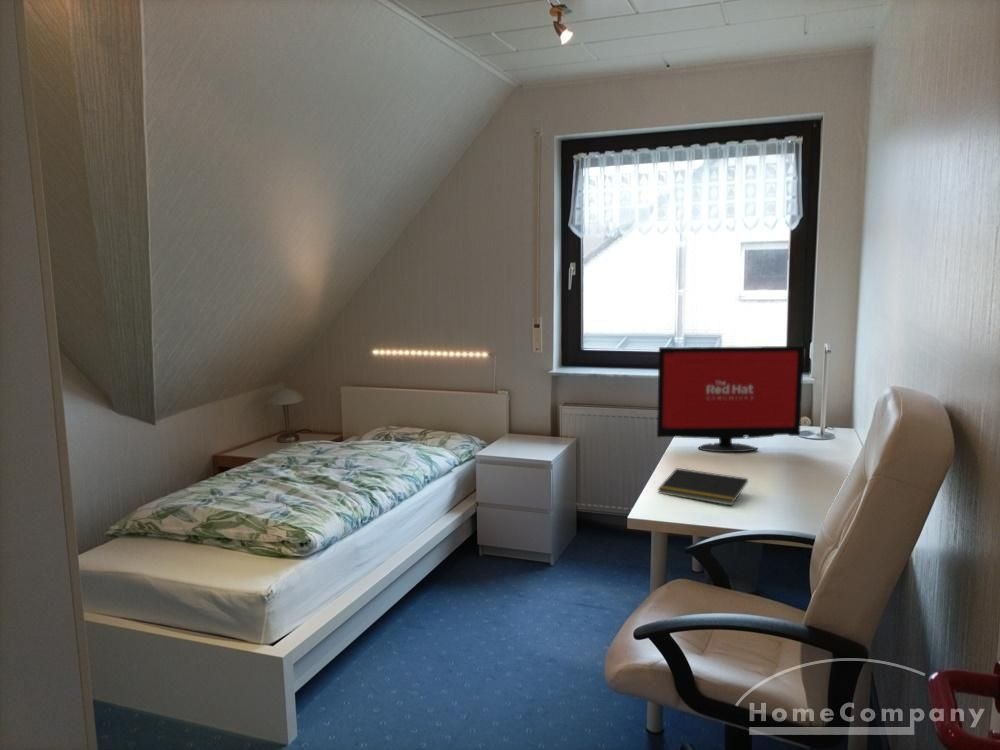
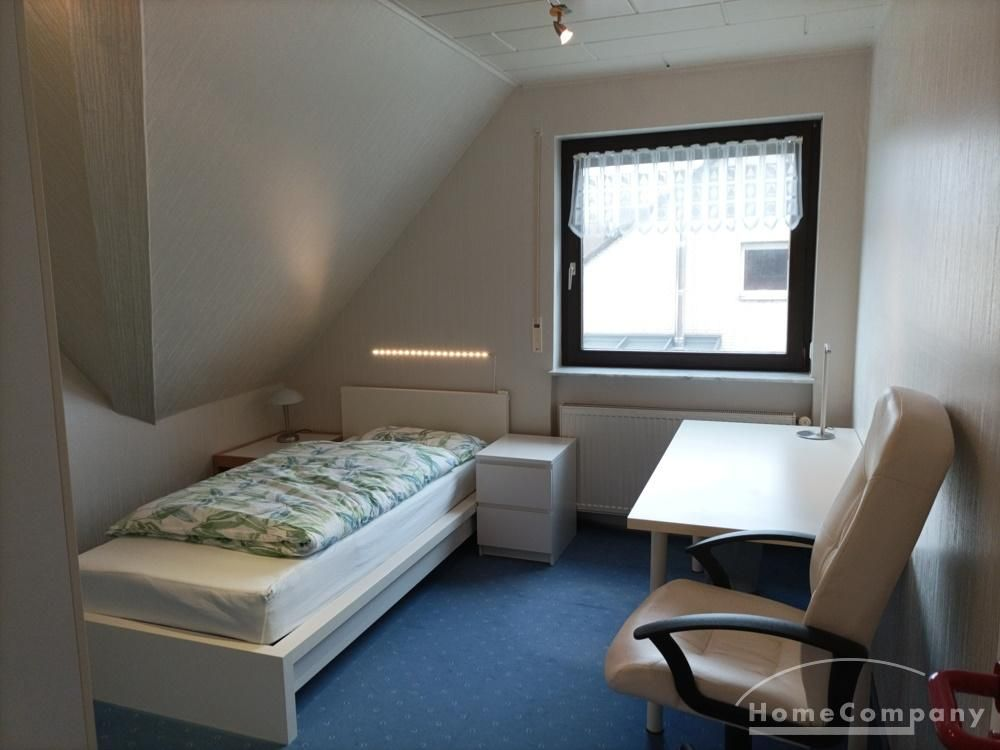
- notepad (702, 485)
- computer monitor (728, 397)
